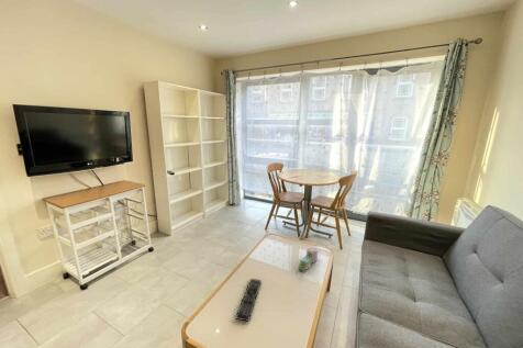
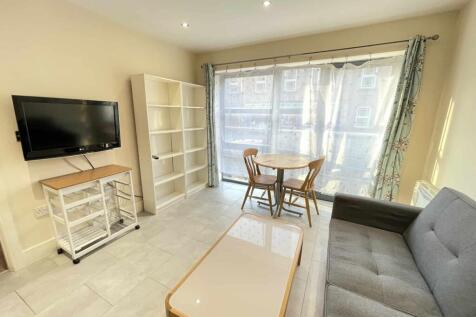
- remote control (249, 296)
- book (308, 257)
